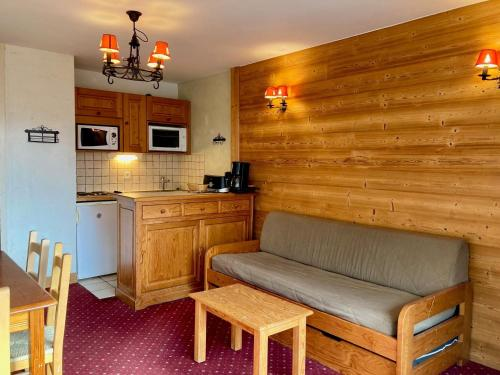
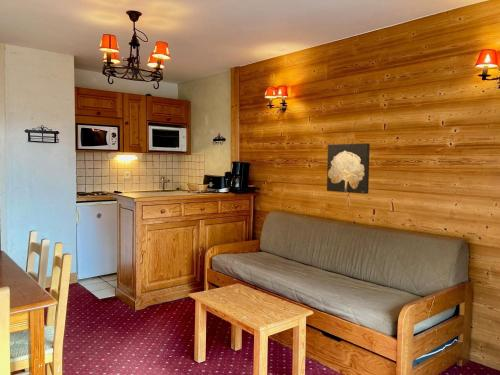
+ wall art (347, 168)
